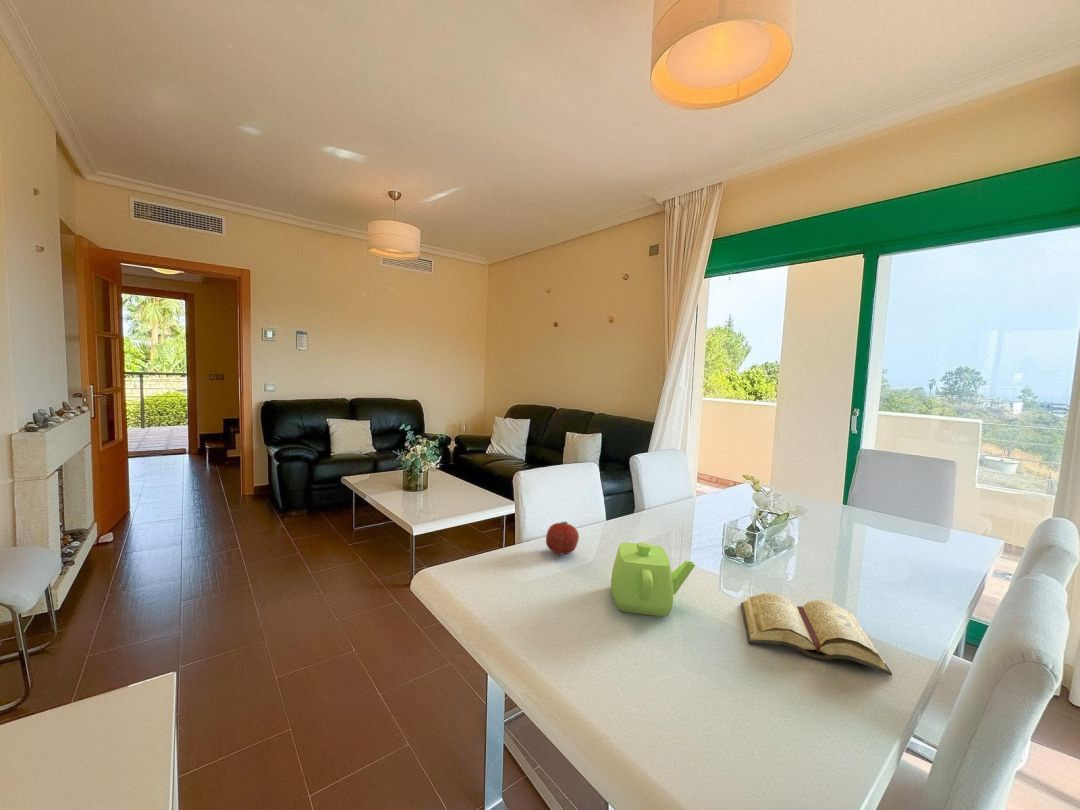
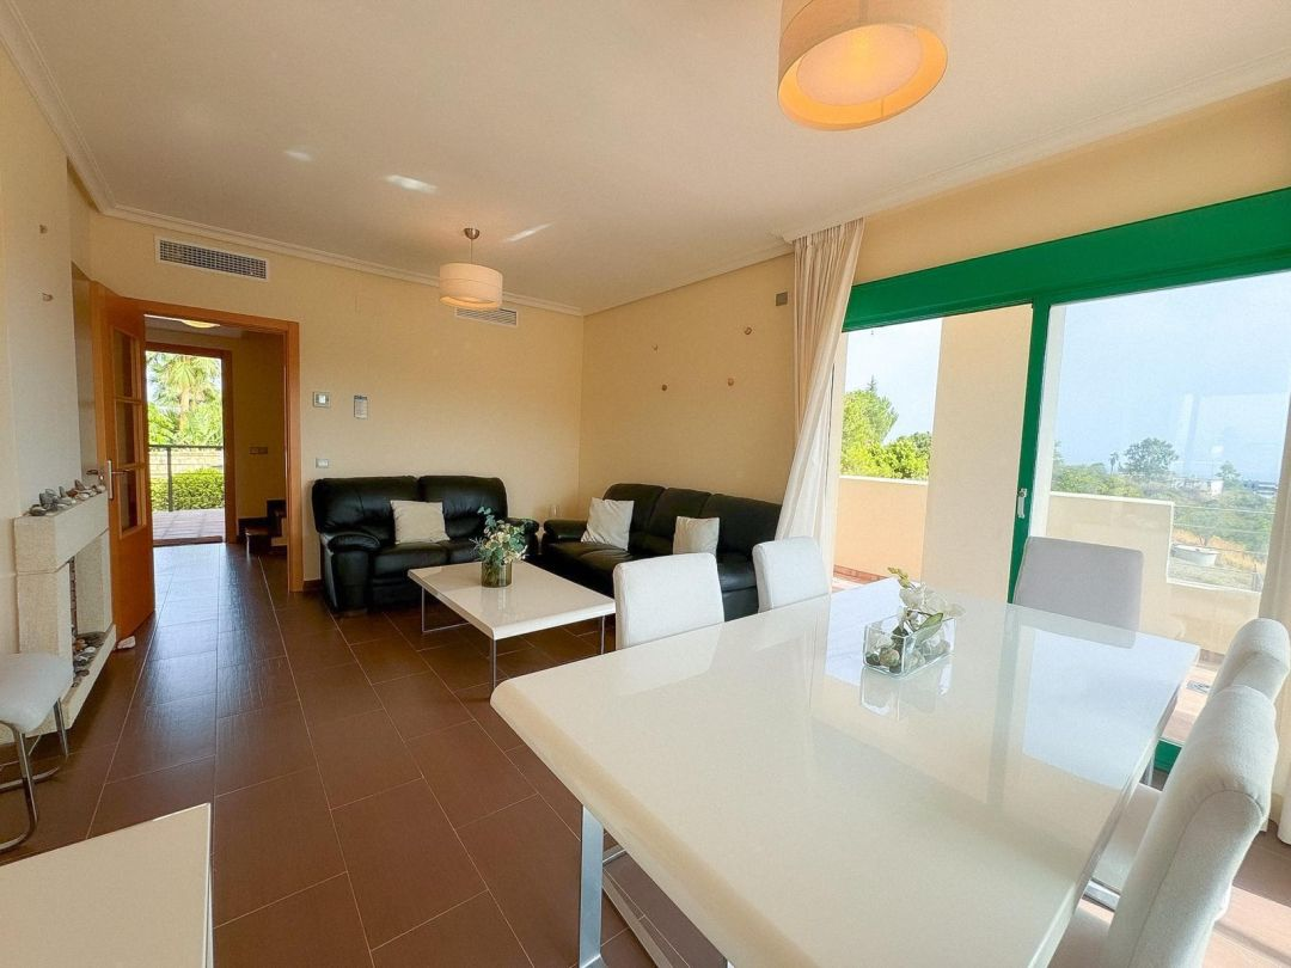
- diary (807, 624)
- fruit (562, 537)
- teapot (653, 577)
